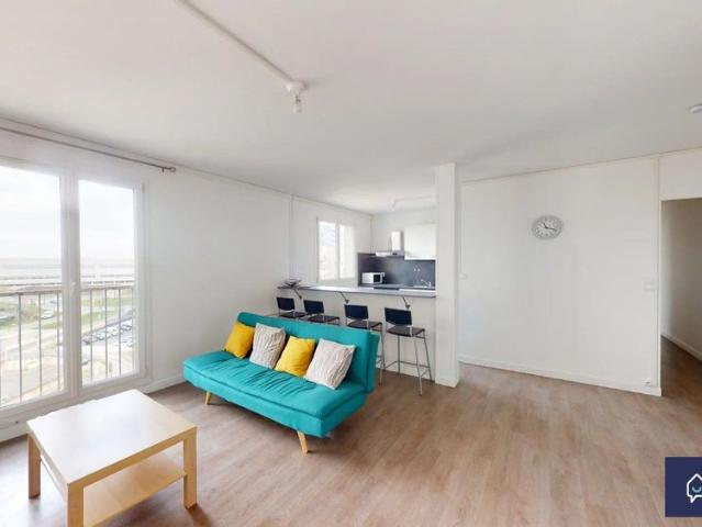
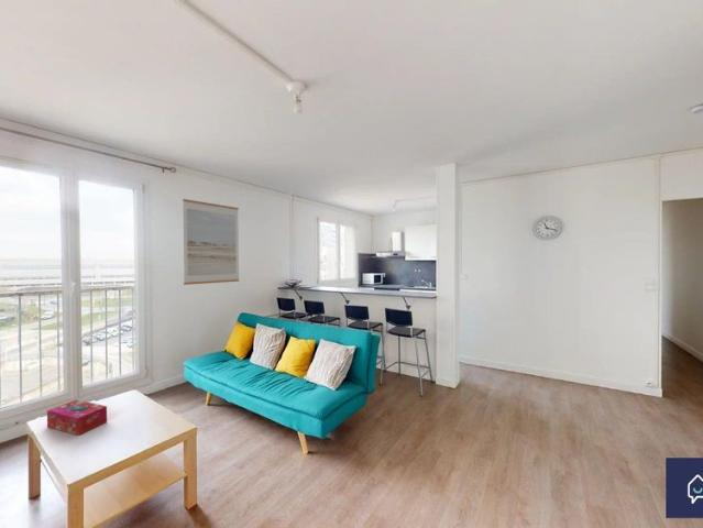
+ tissue box (77, 416)
+ wall art (212, 243)
